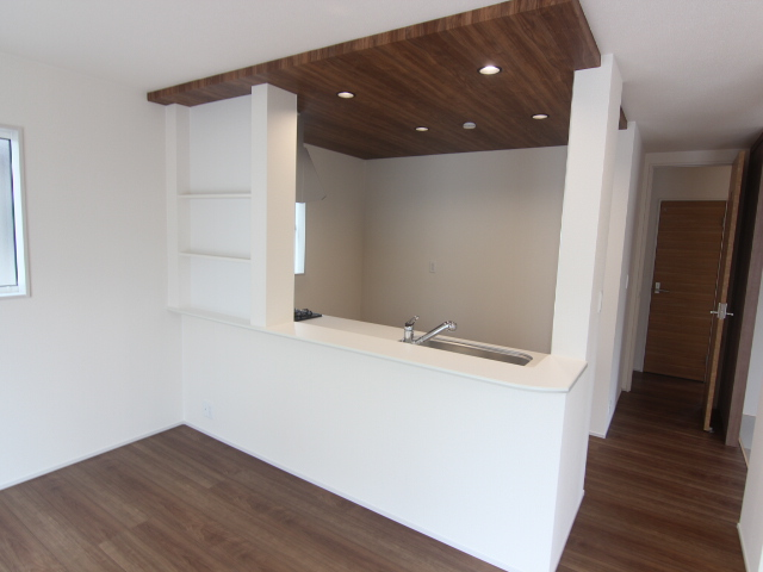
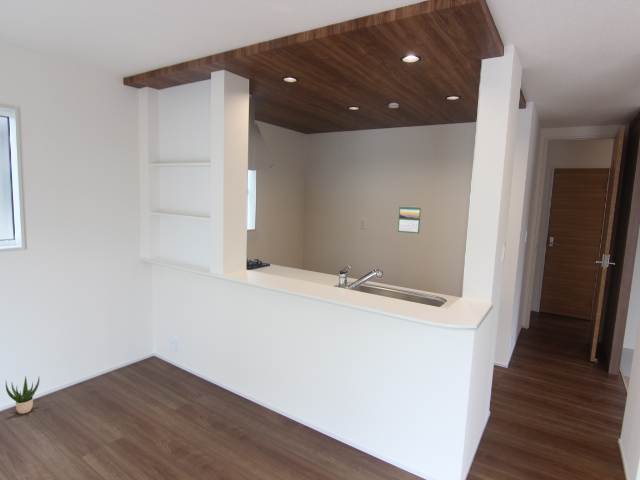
+ calendar (409, 219)
+ potted plant (23, 393)
